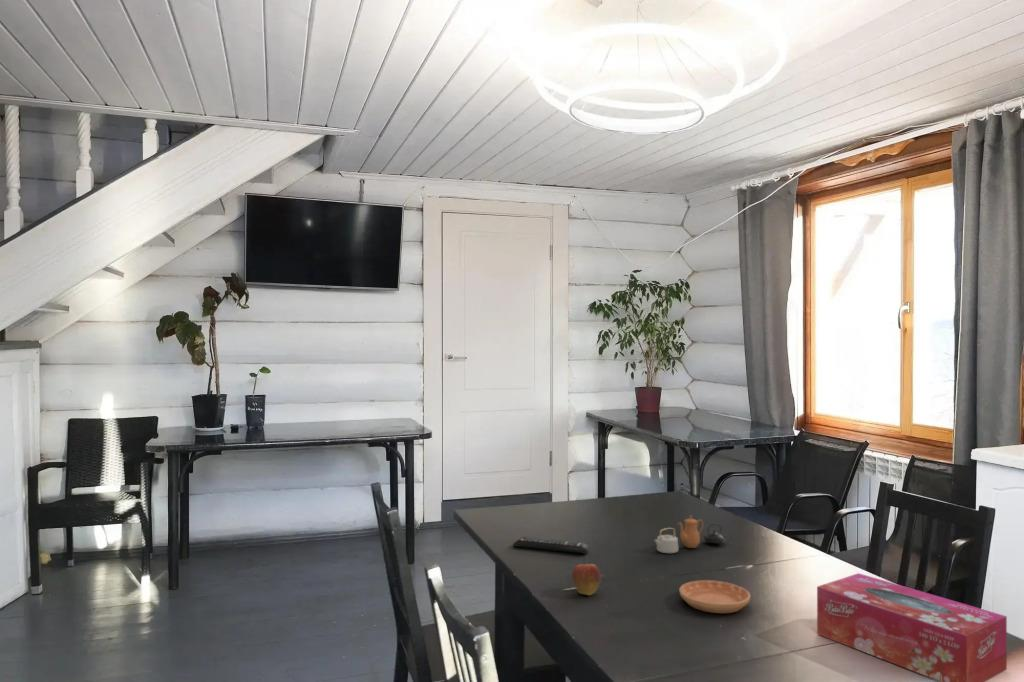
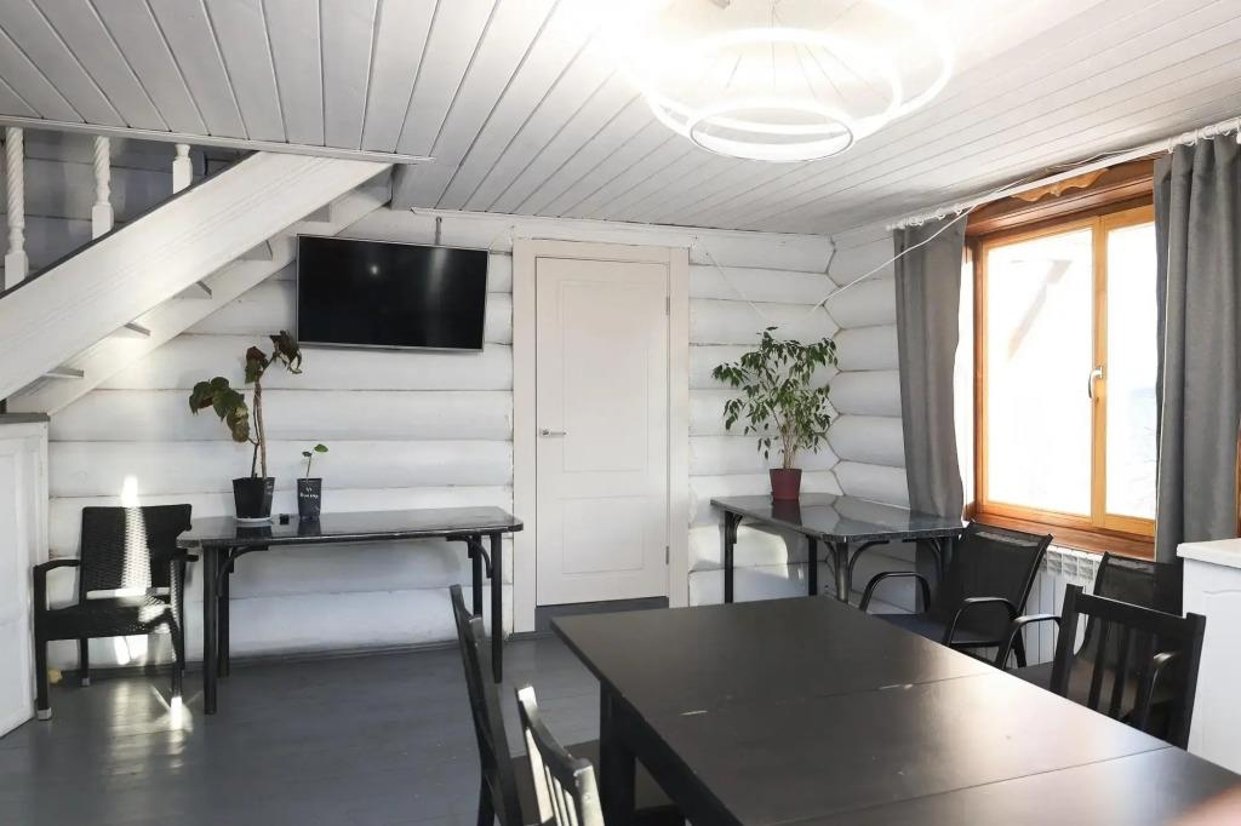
- remote control (550, 544)
- tissue box (906, 625)
- saucer (714, 597)
- teapot (689, 531)
- fruit (586, 576)
